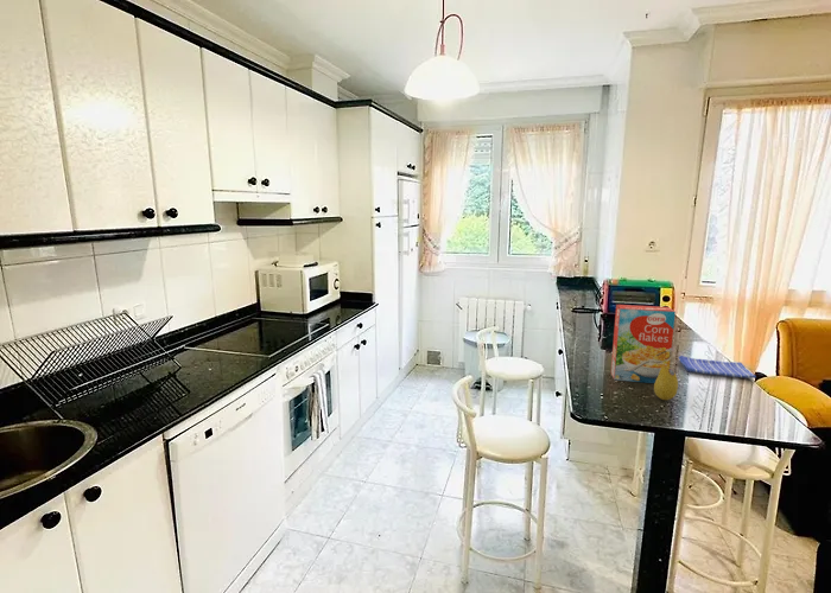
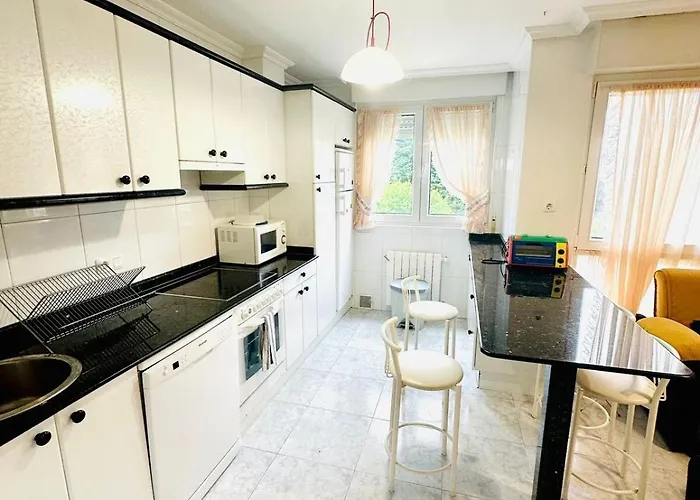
- fruit (666, 382)
- cereal box (641, 343)
- dish towel (713, 366)
